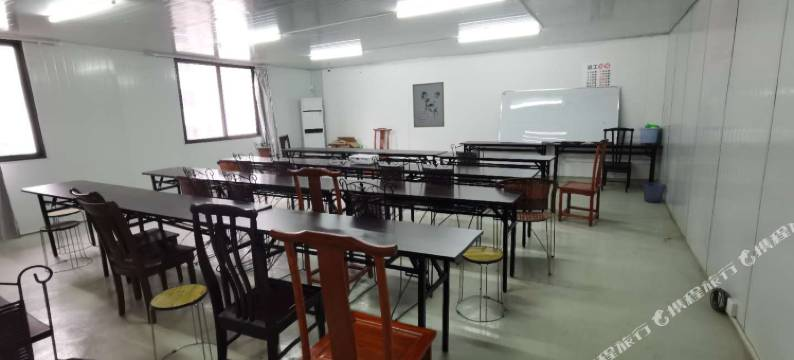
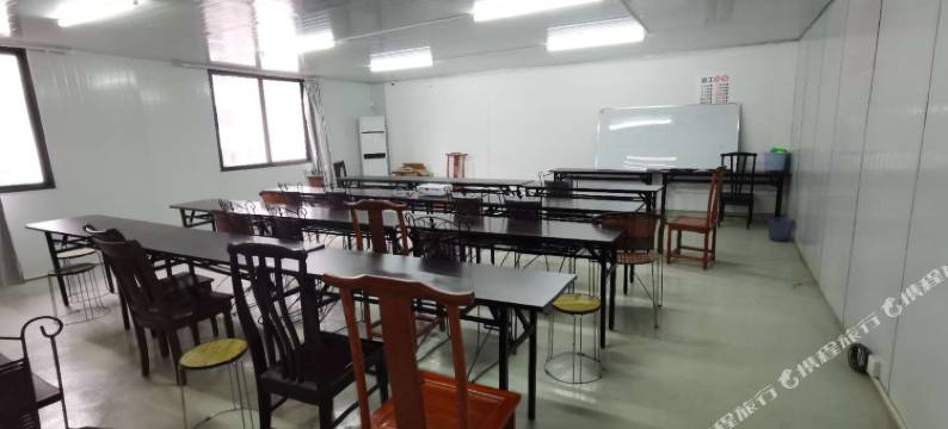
- wall art (428, 105)
